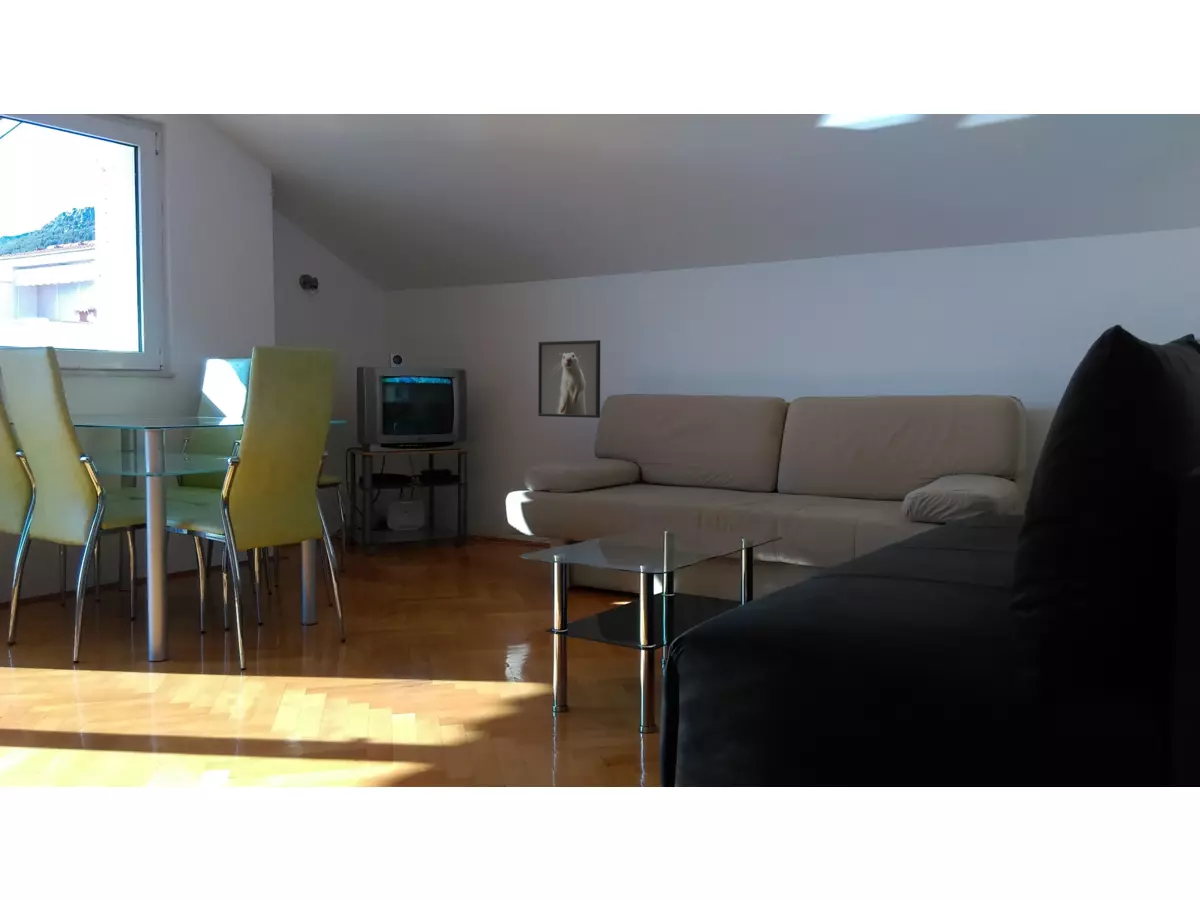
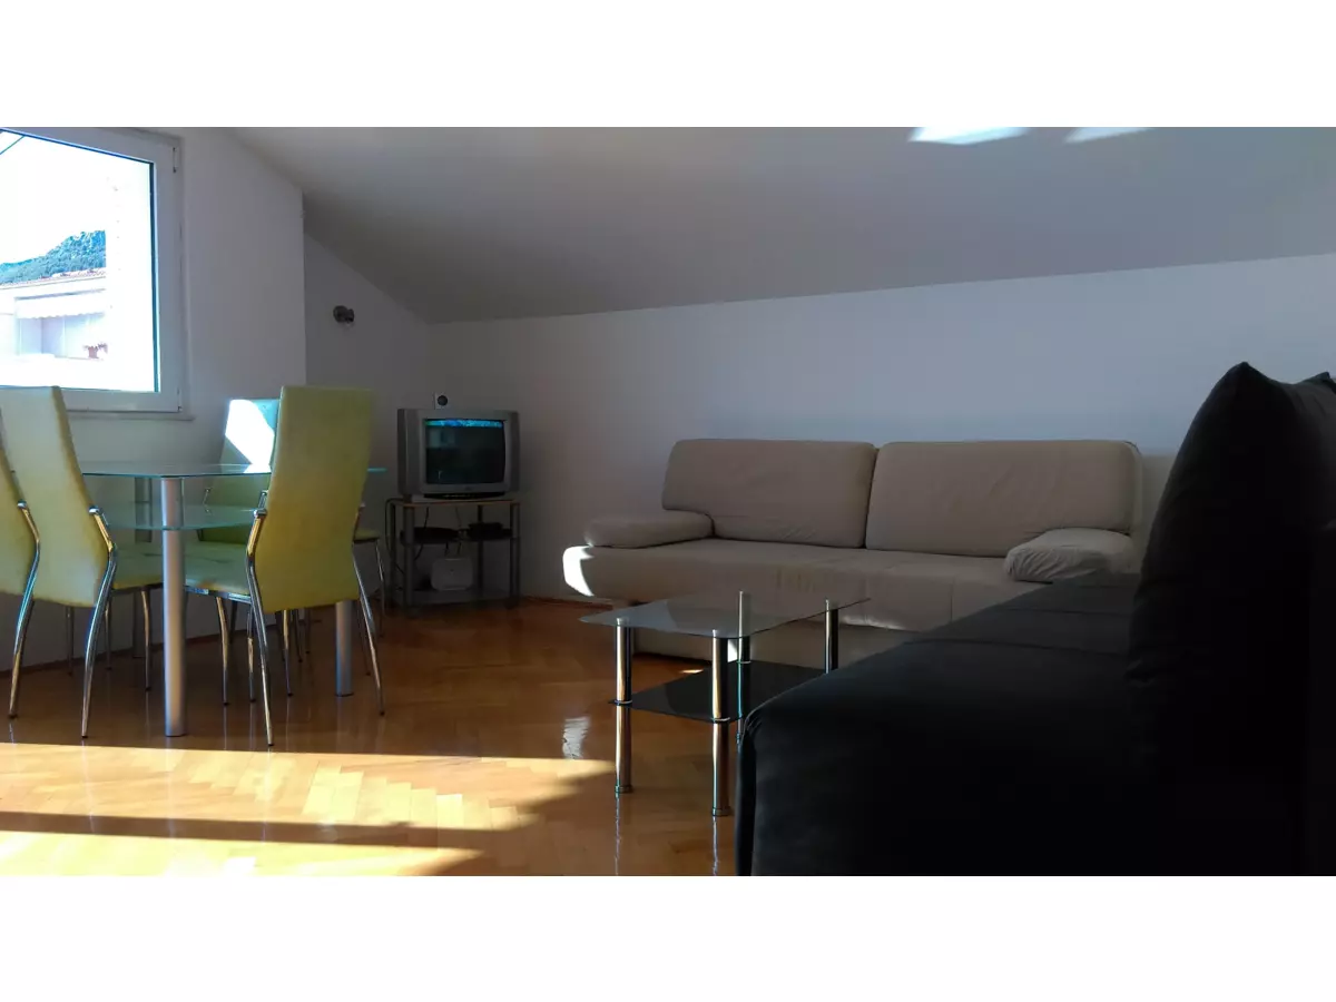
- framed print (568, 379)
